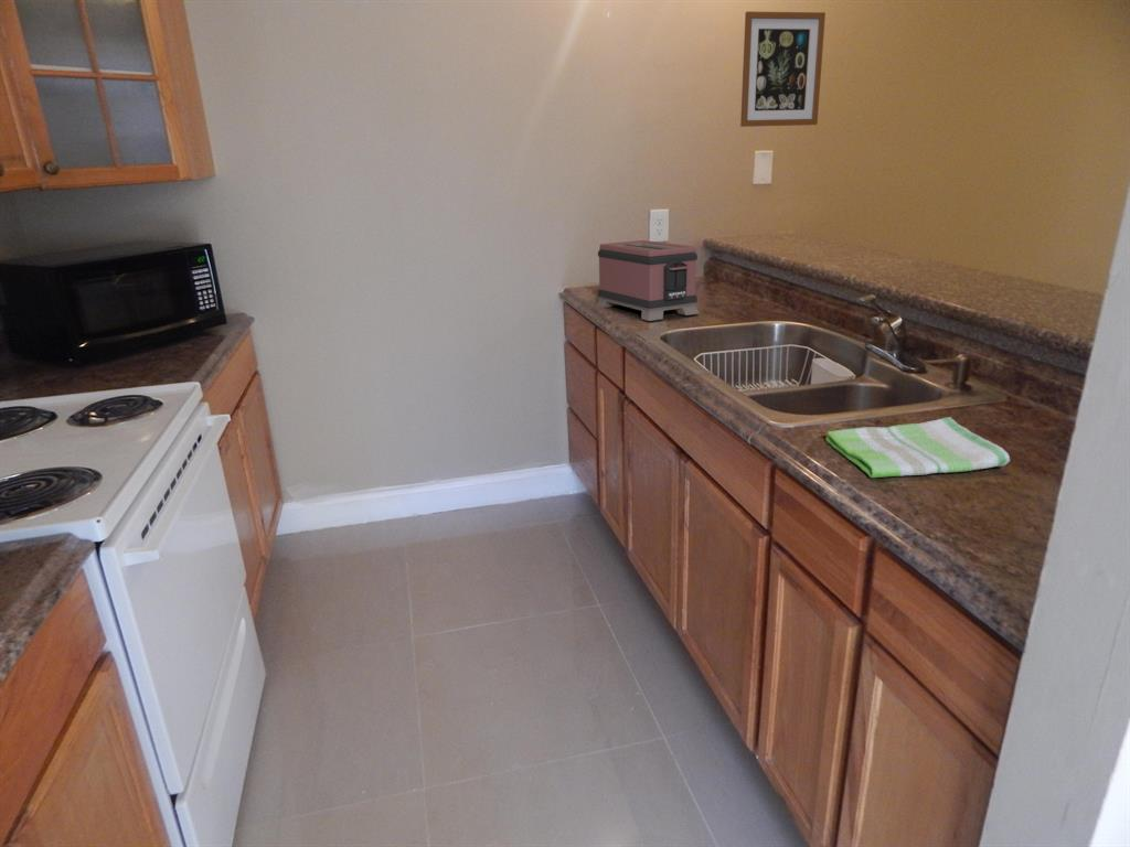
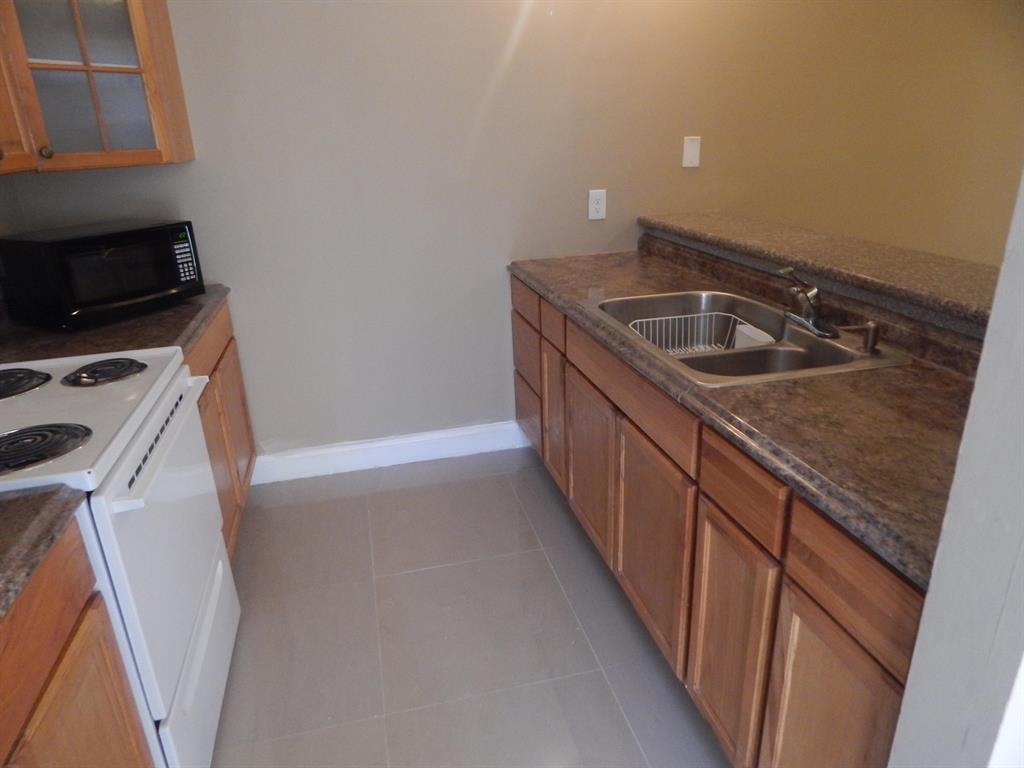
- wall art (782, 69)
- dish towel (913, 444)
- toaster (648, 278)
